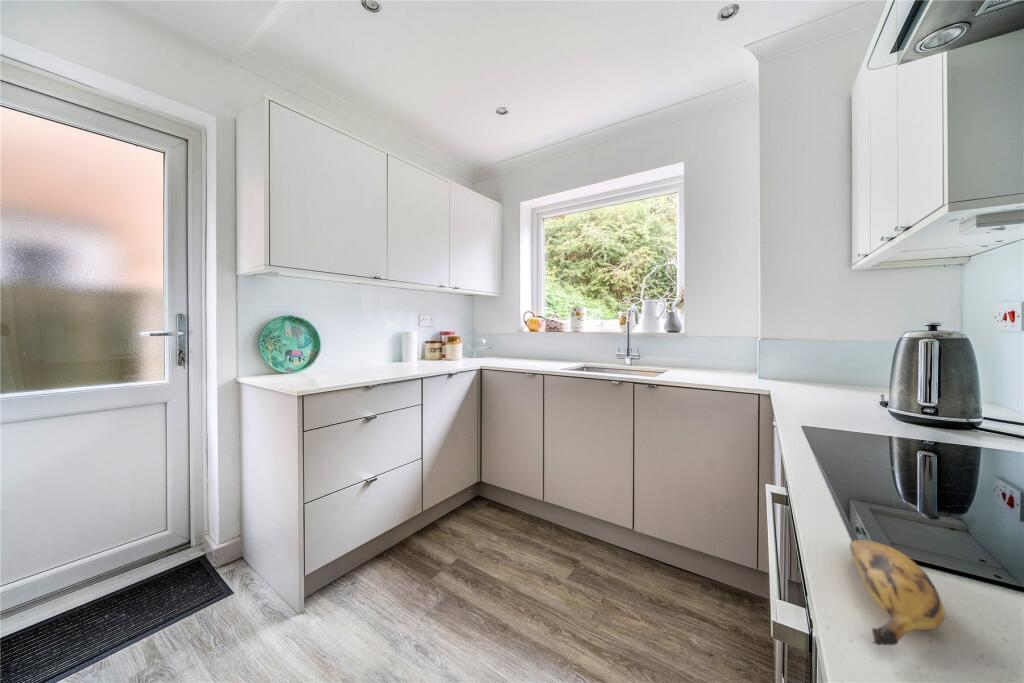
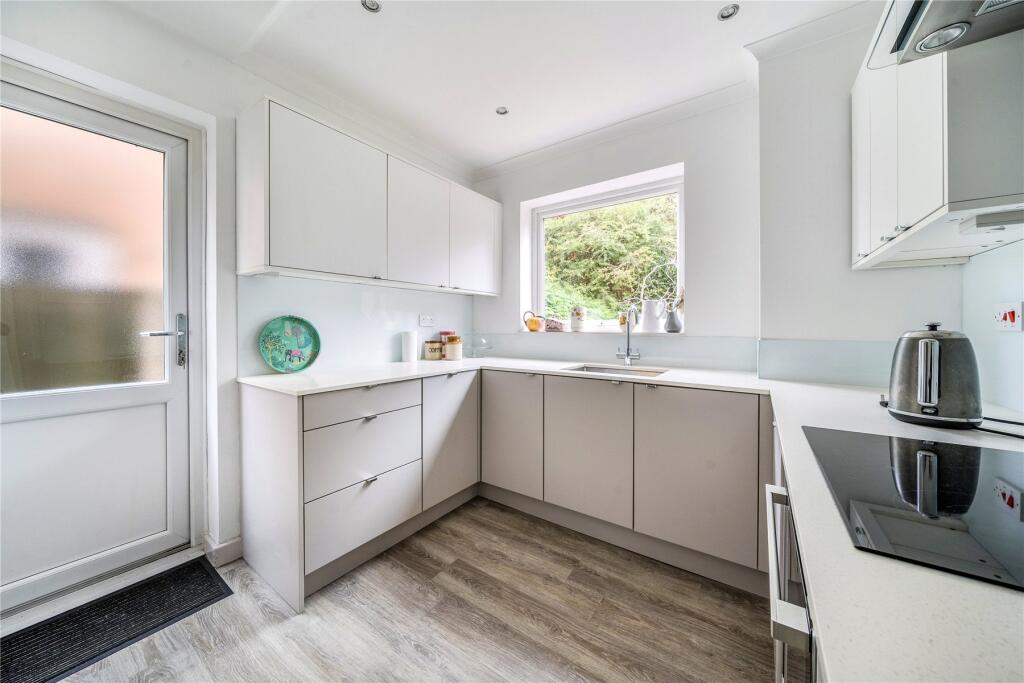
- banana (891, 581)
